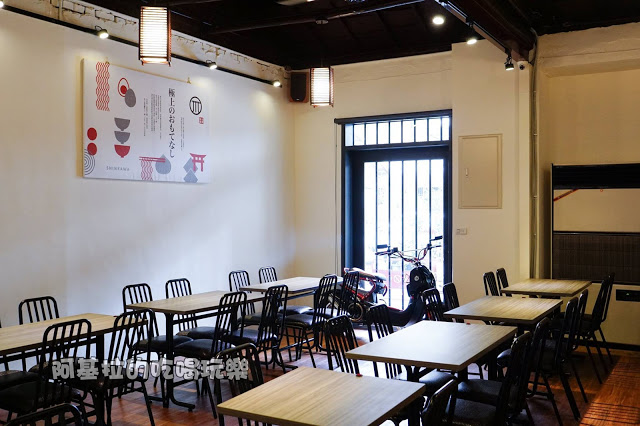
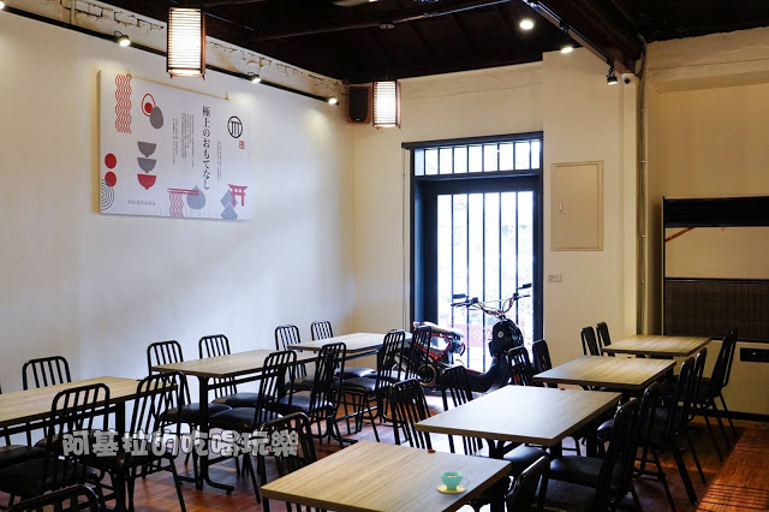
+ teacup (453, 481)
